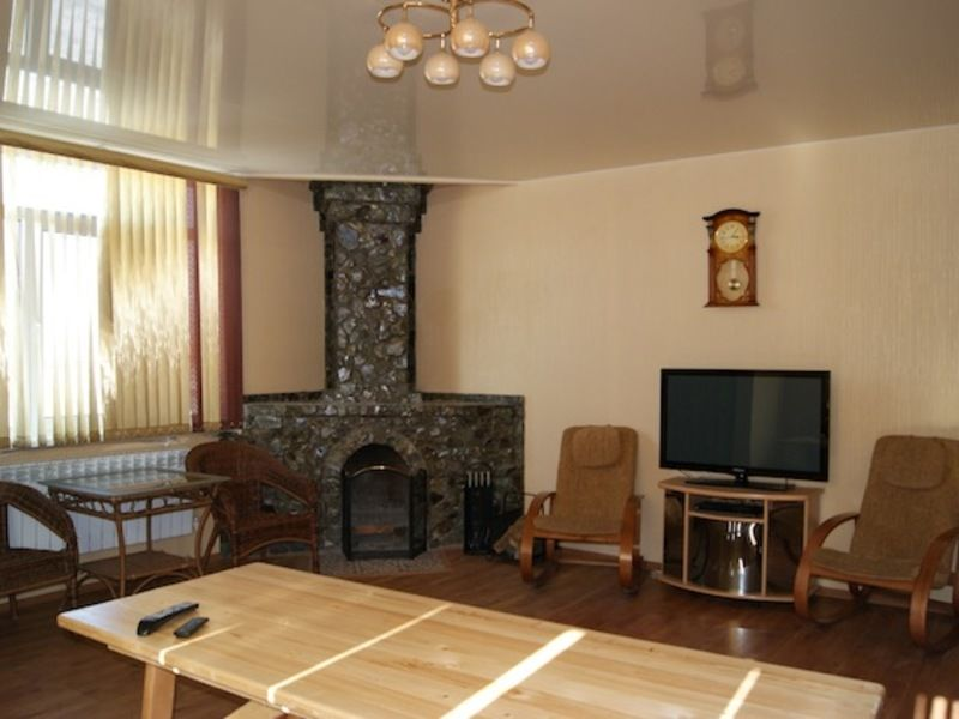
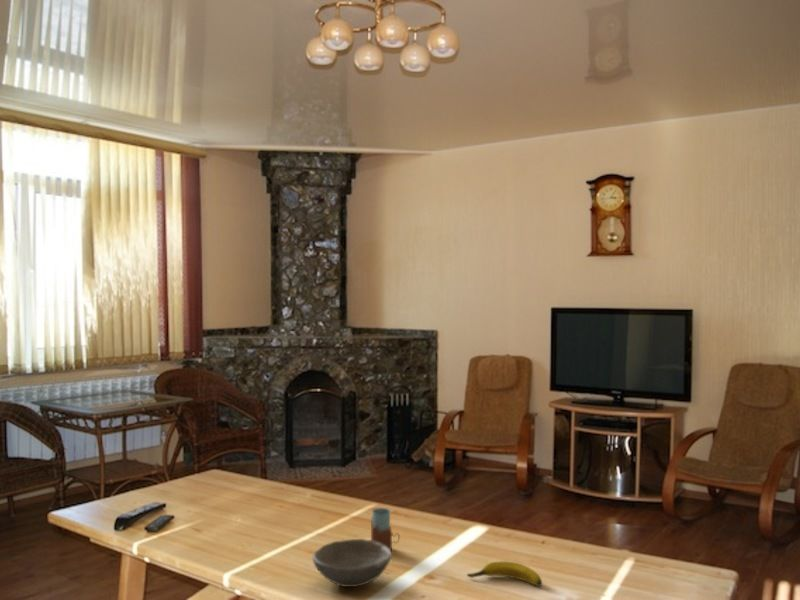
+ drinking glass (385, 530)
+ bowl (352, 566)
+ banana (506, 572)
